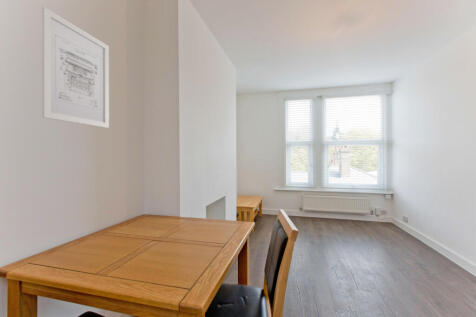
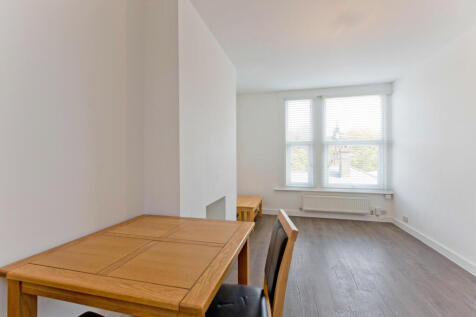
- wall art (80, 76)
